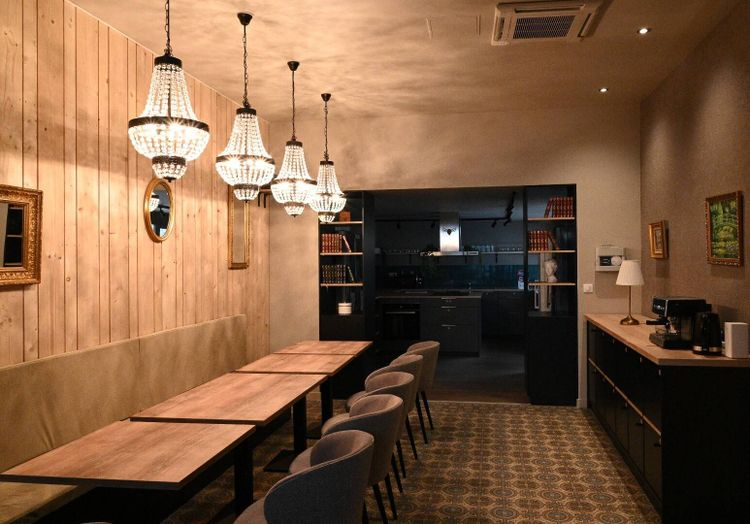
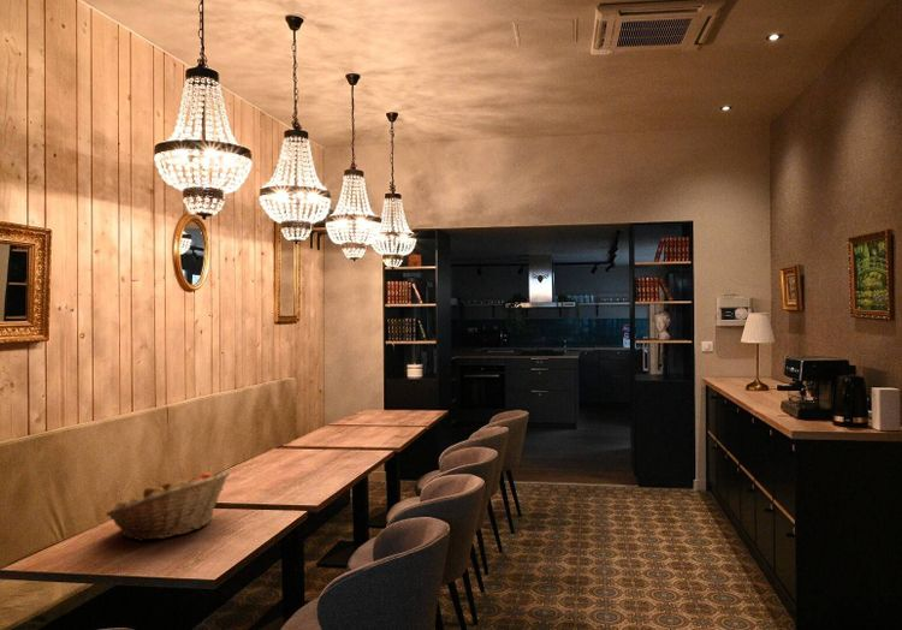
+ fruit basket (172, 500)
